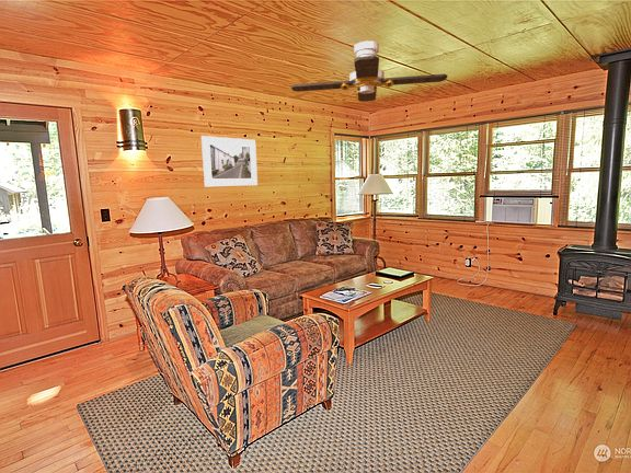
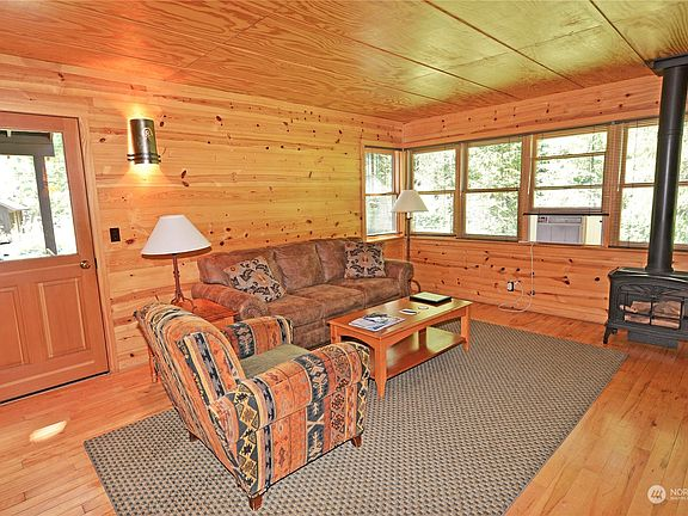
- ceiling fan (366, 69)
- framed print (231, 162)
